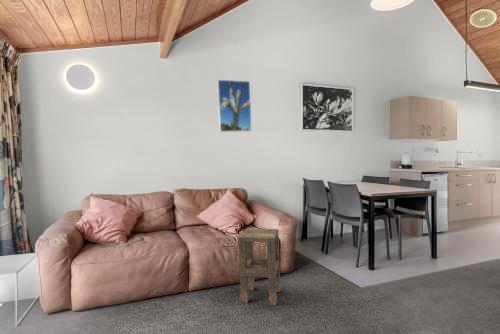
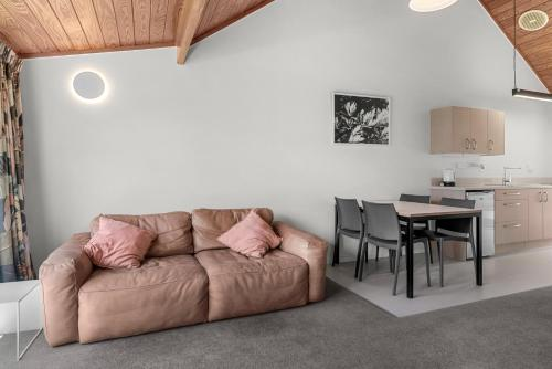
- side table (260, 264)
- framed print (234, 106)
